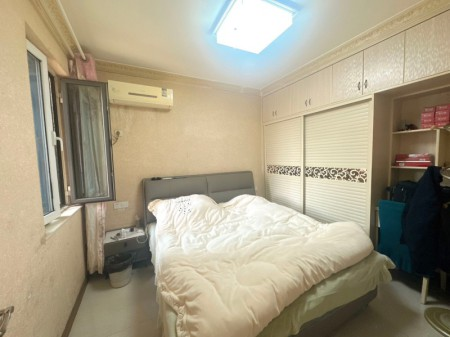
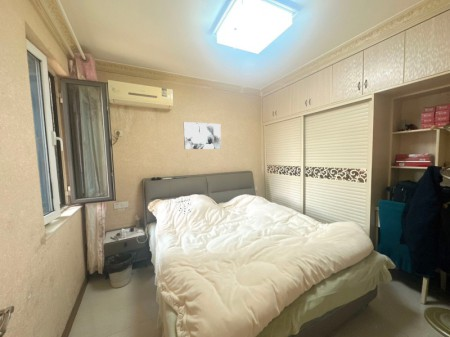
+ wall art (203, 136)
